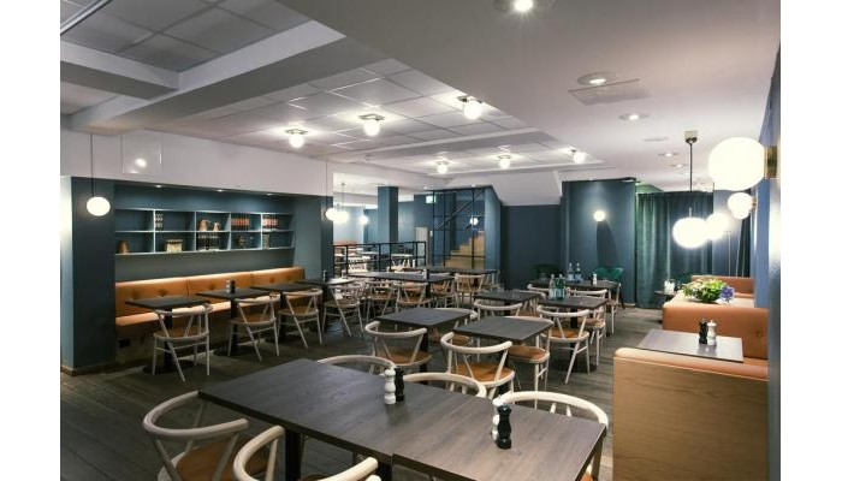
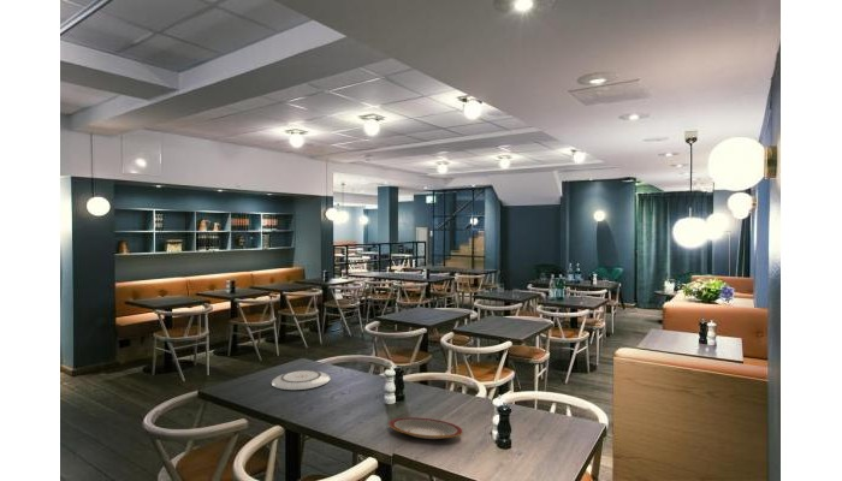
+ plate (301, 378)
+ plate (425, 429)
